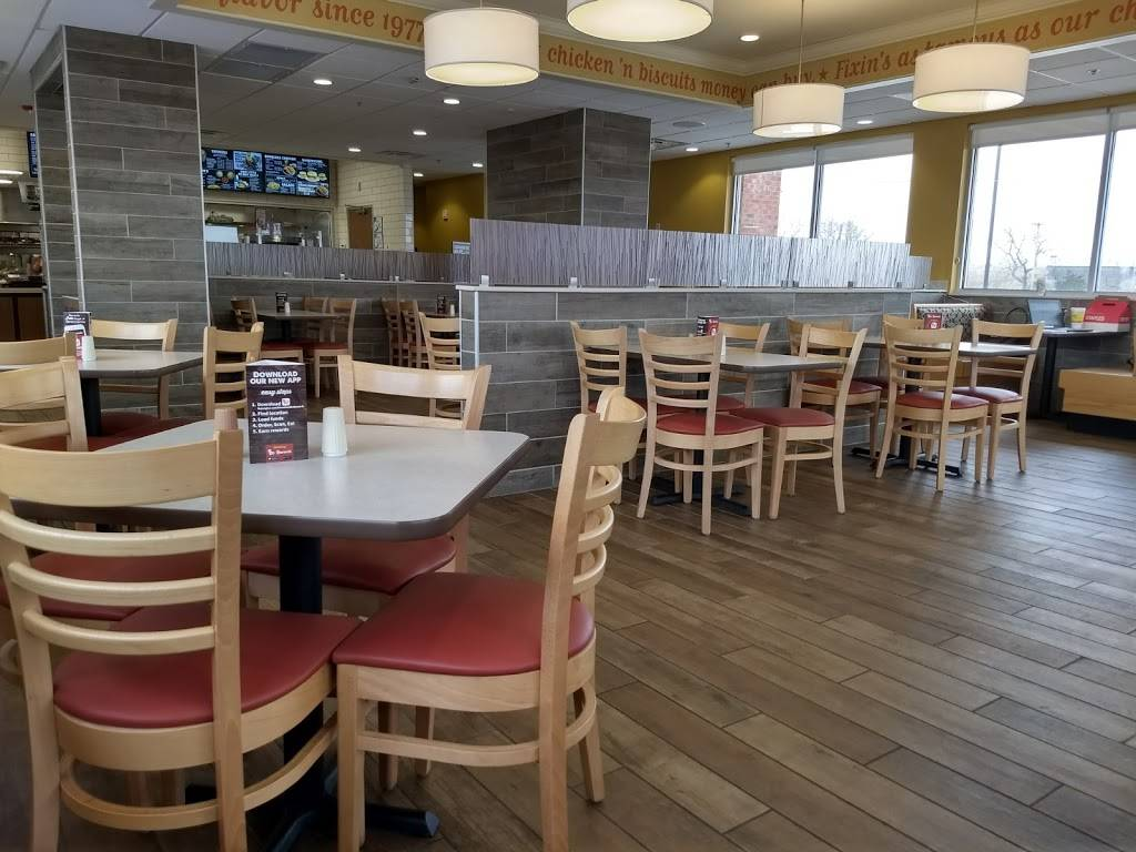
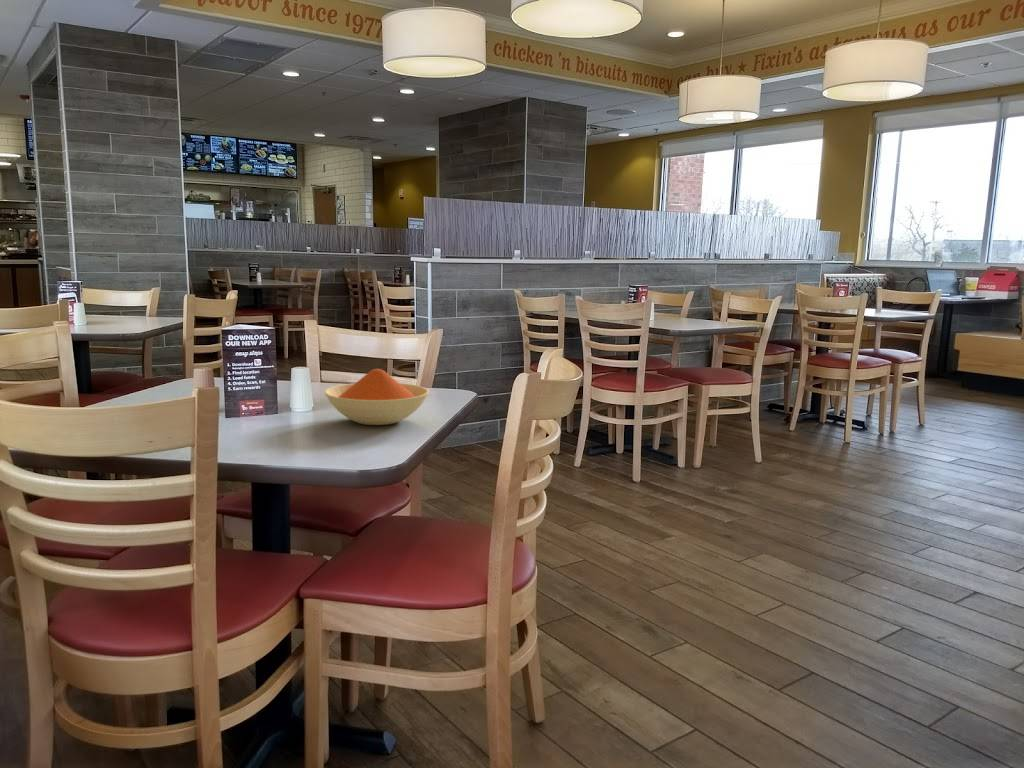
+ bowl (377, 394)
